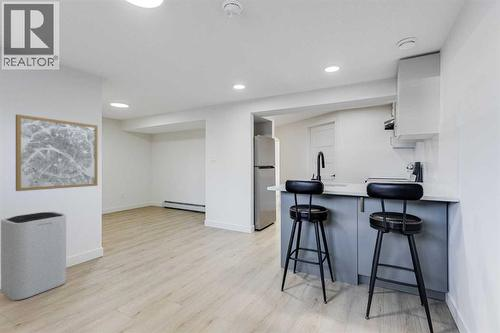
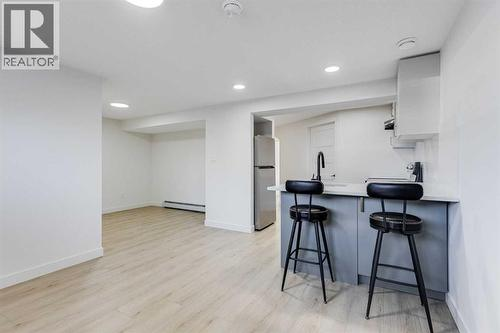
- trash can (35, 251)
- wall art (61, 154)
